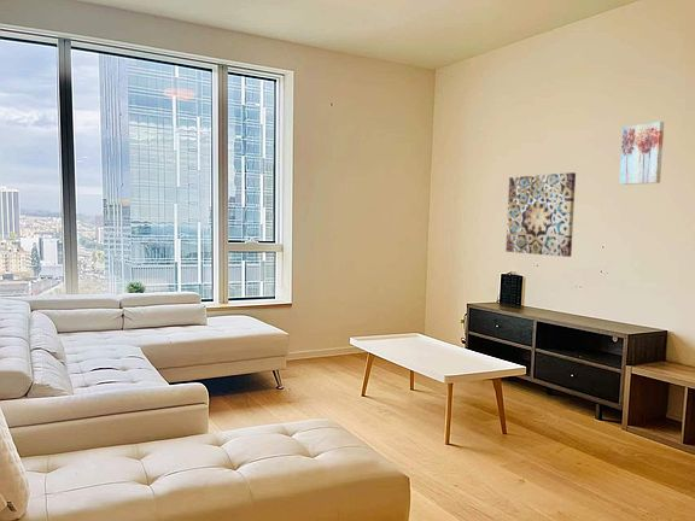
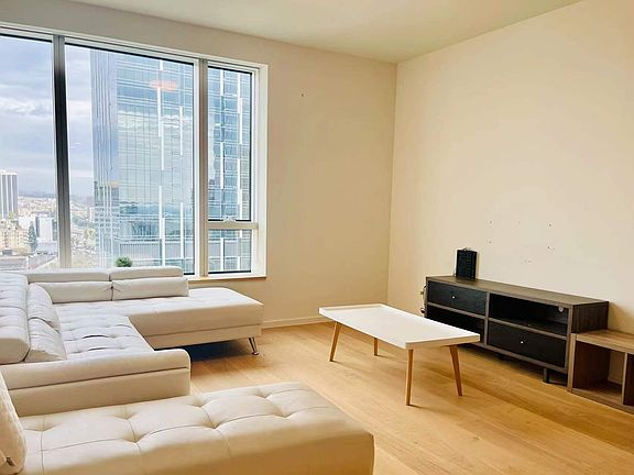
- wall art (641, 153)
- wall art (538, 215)
